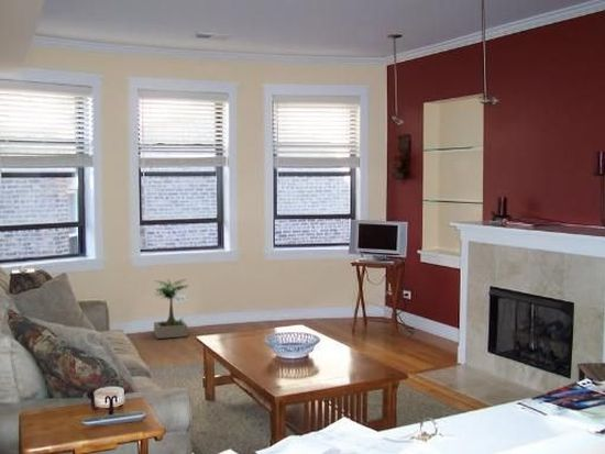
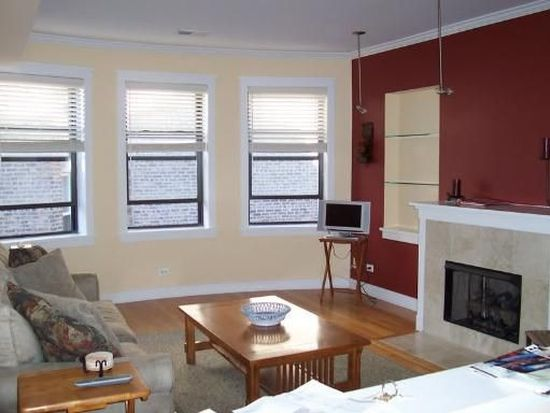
- potted plant (172, 307)
